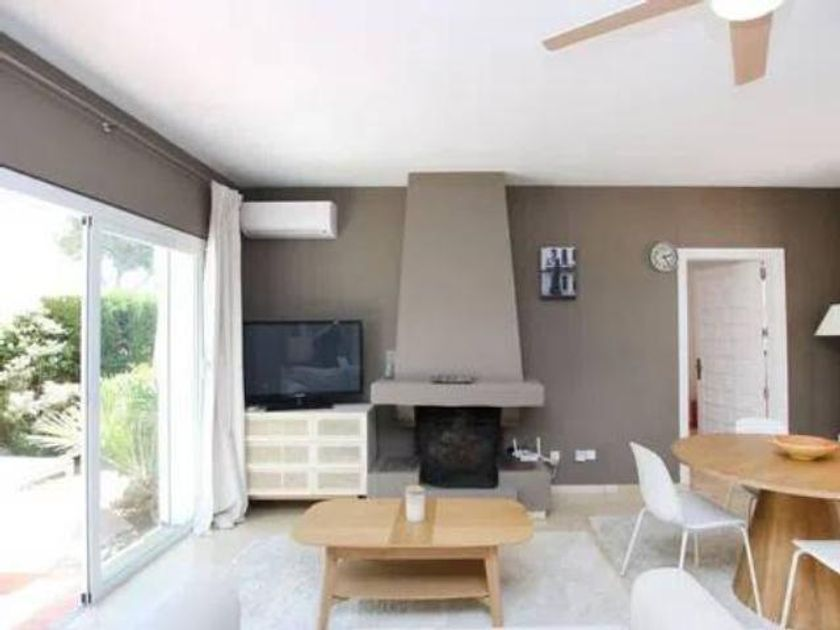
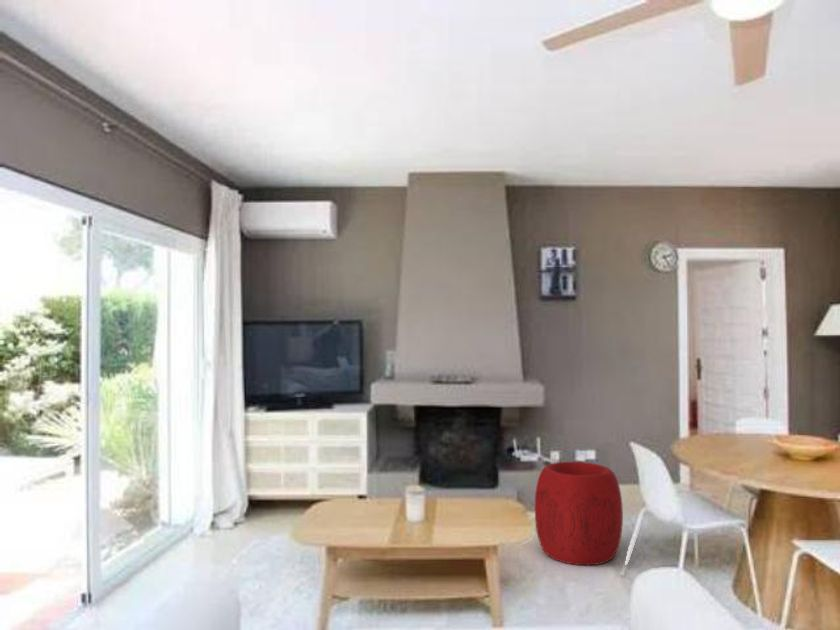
+ pouf (578, 510)
